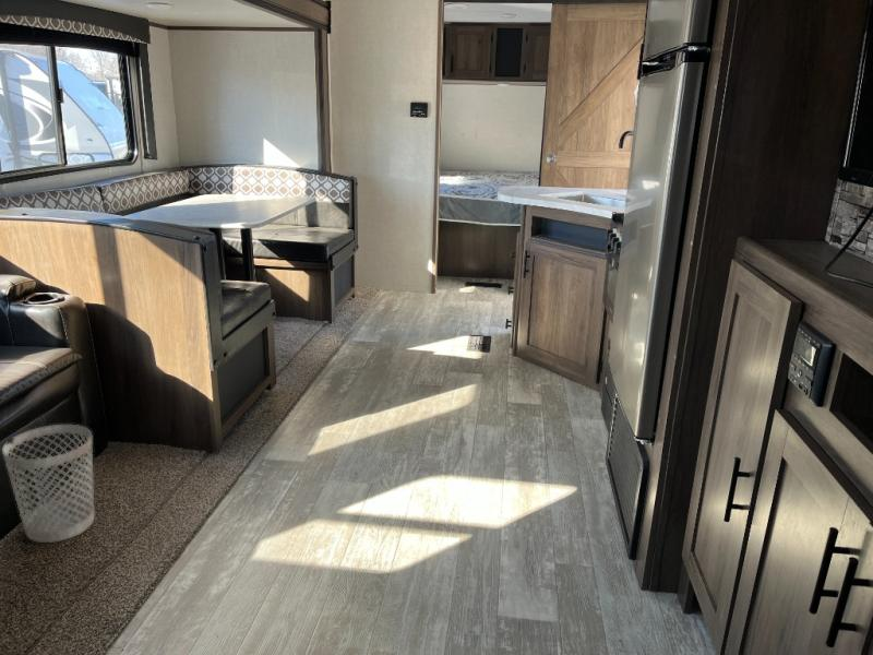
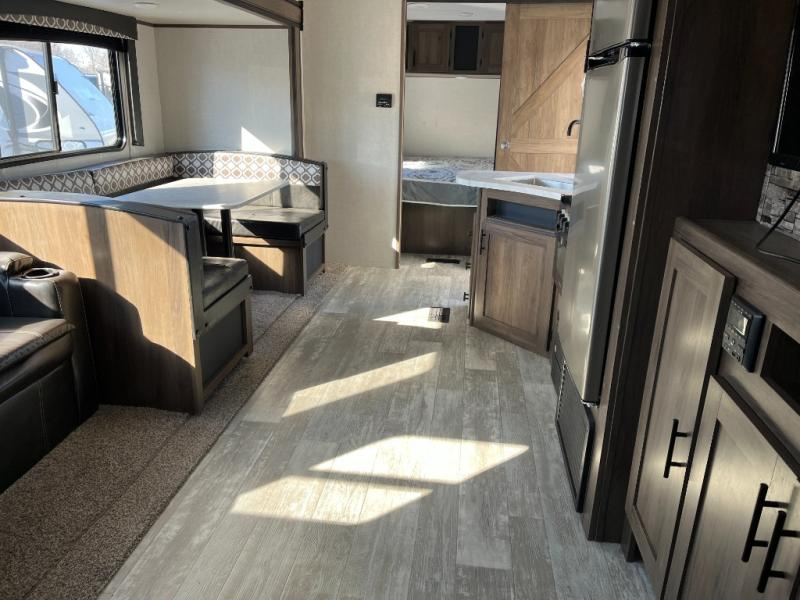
- wastebasket (53, 484)
